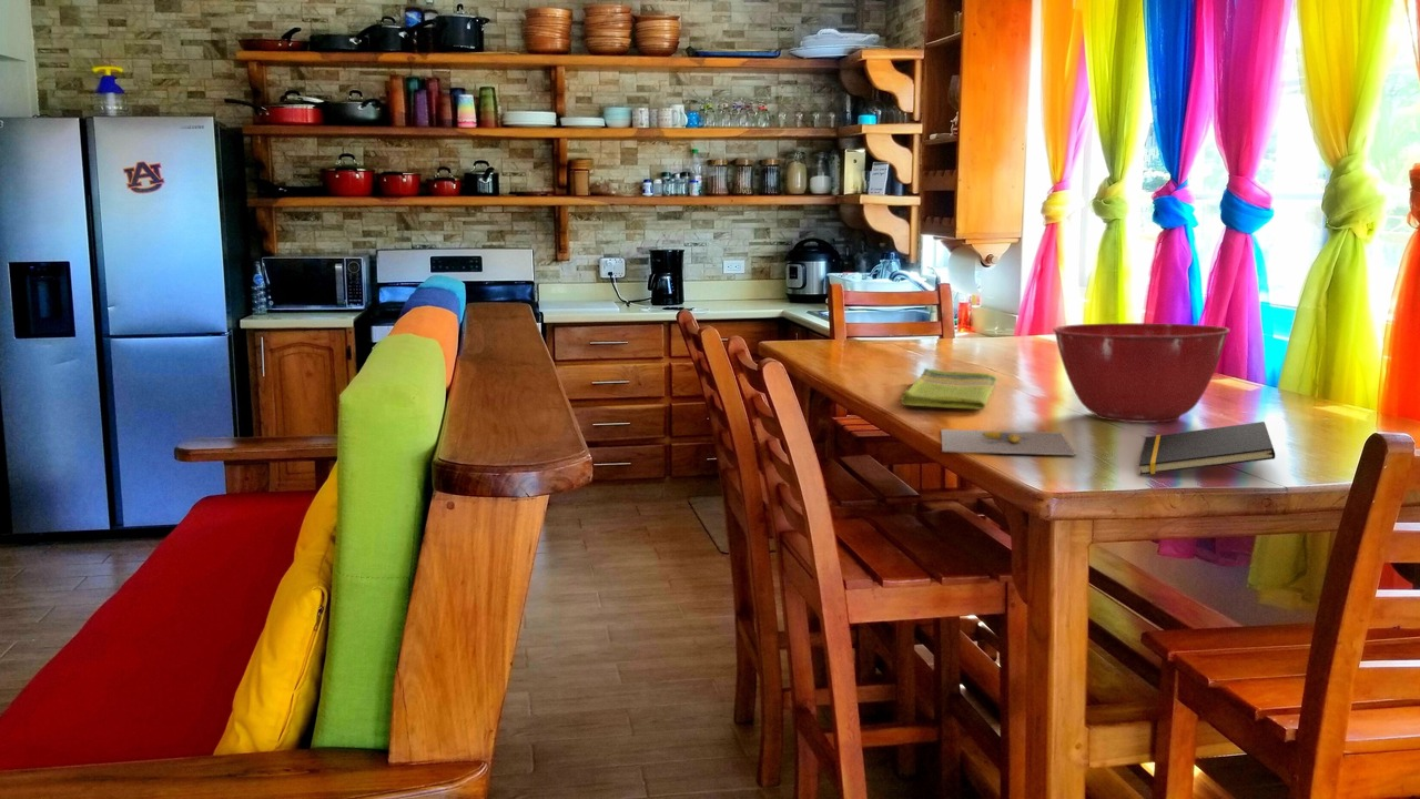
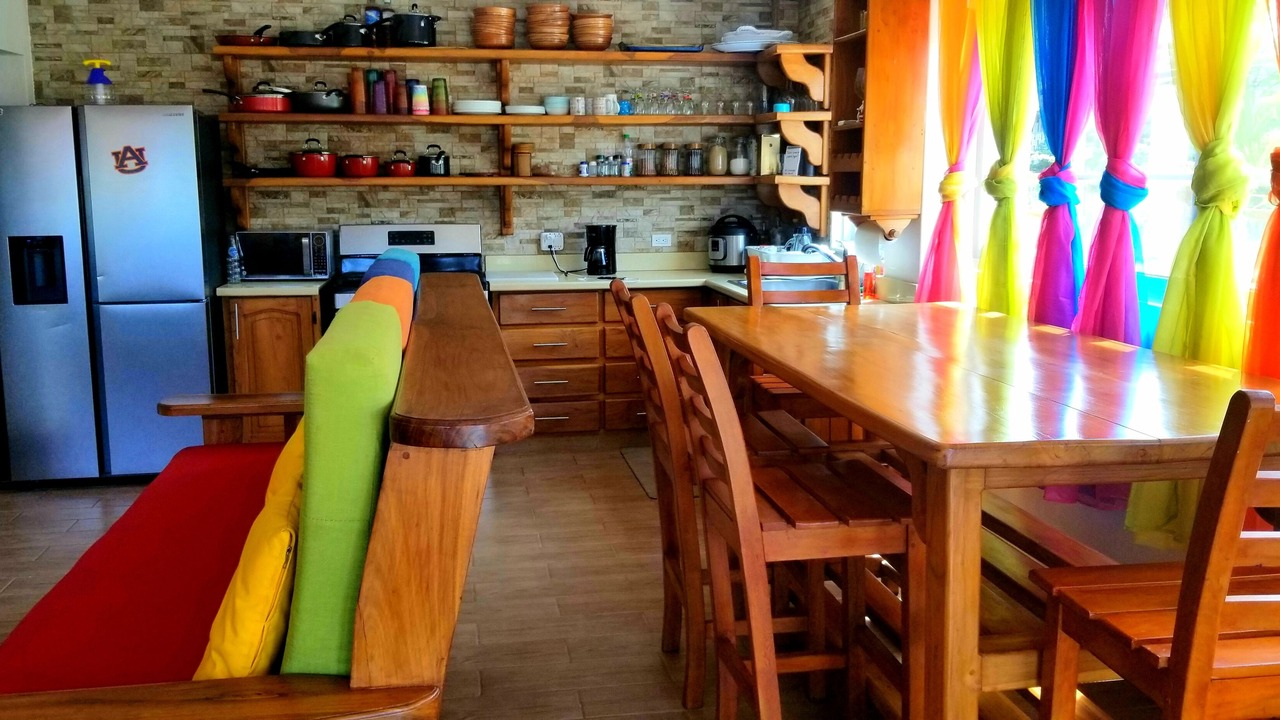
- banana (1004, 437)
- dish towel (951, 387)
- notepad (1205, 446)
- mixing bowl (1137, 372)
